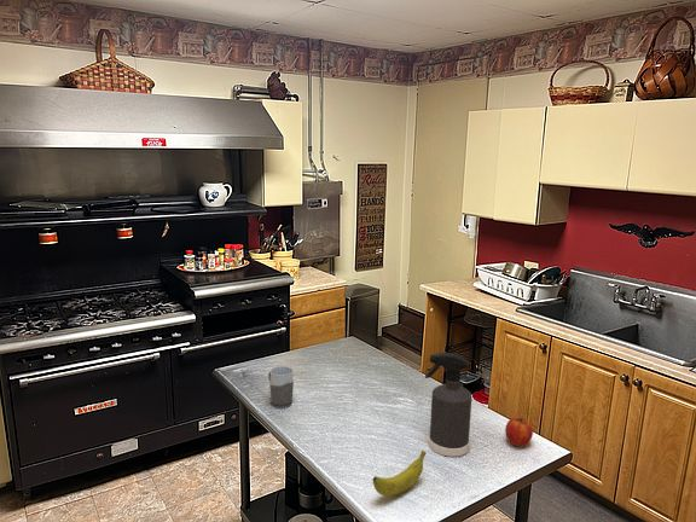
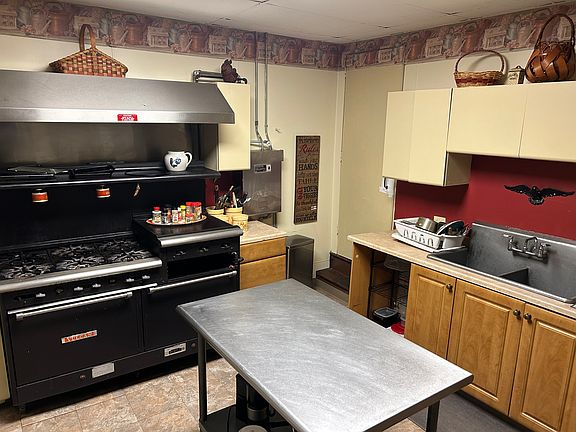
- fruit (518, 430)
- mug (278, 384)
- banana (400, 476)
- spray bottle (447, 400)
